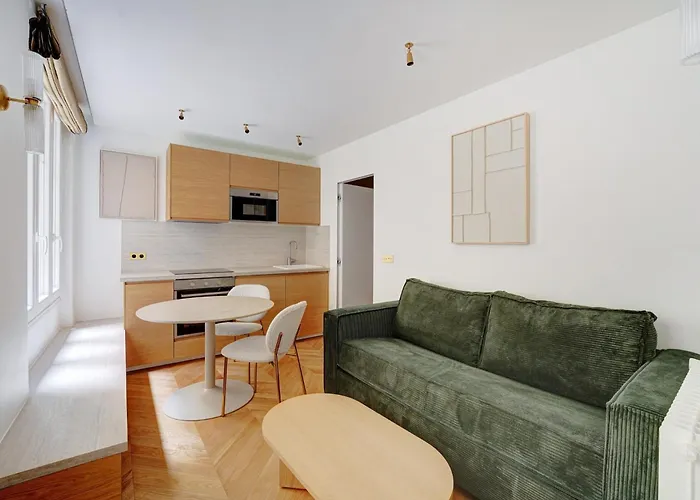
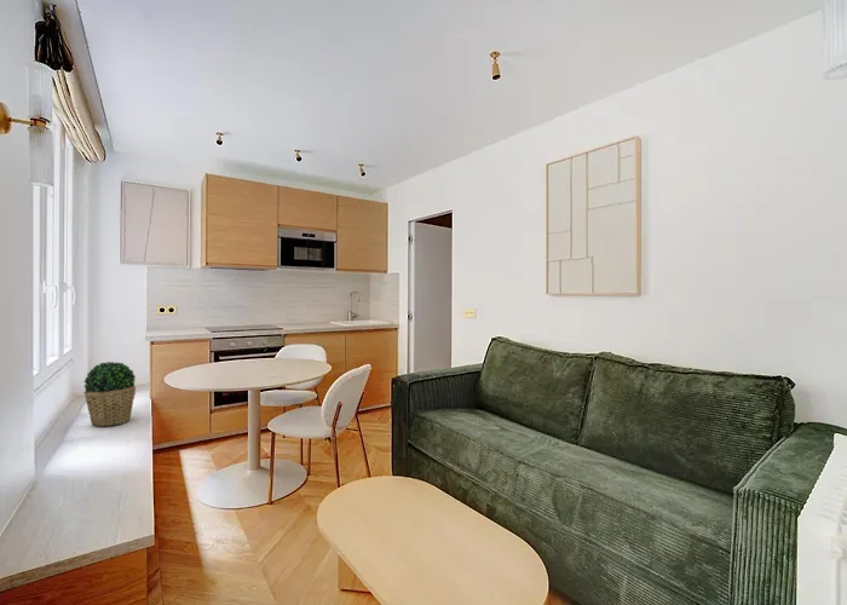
+ potted plant (110, 392)
